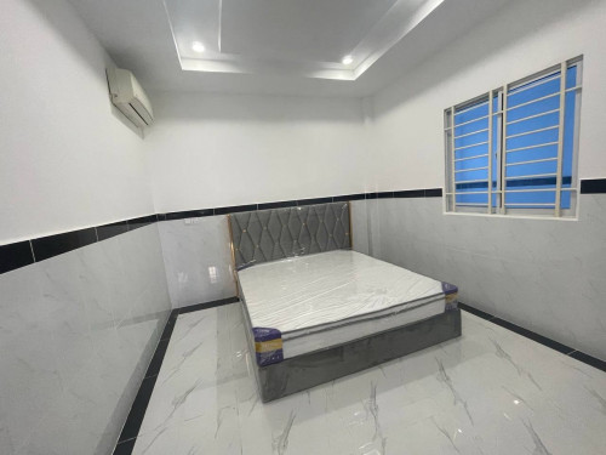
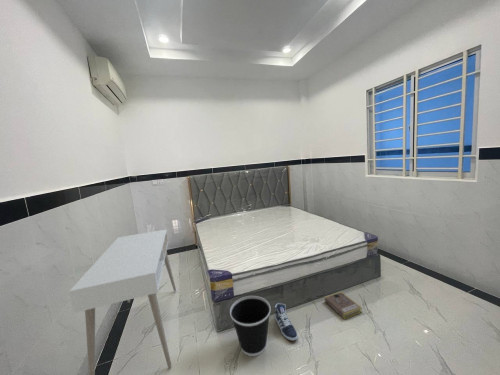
+ book (342, 304)
+ desk (138, 290)
+ sneaker (284, 319)
+ wastebasket (251, 326)
